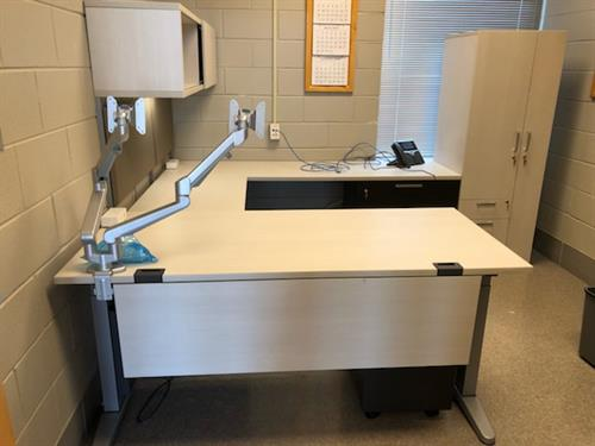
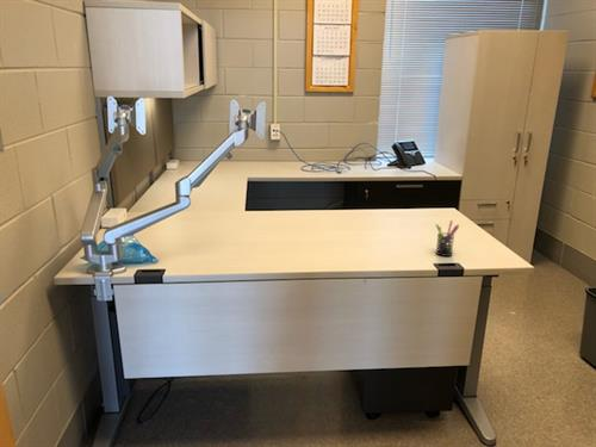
+ pen holder (443, 236)
